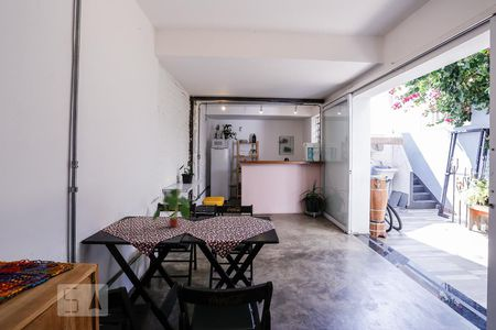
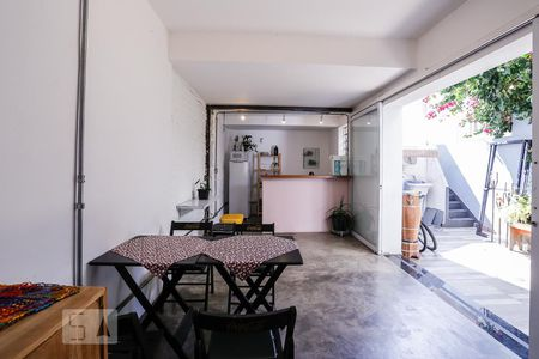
- plant (171, 207)
